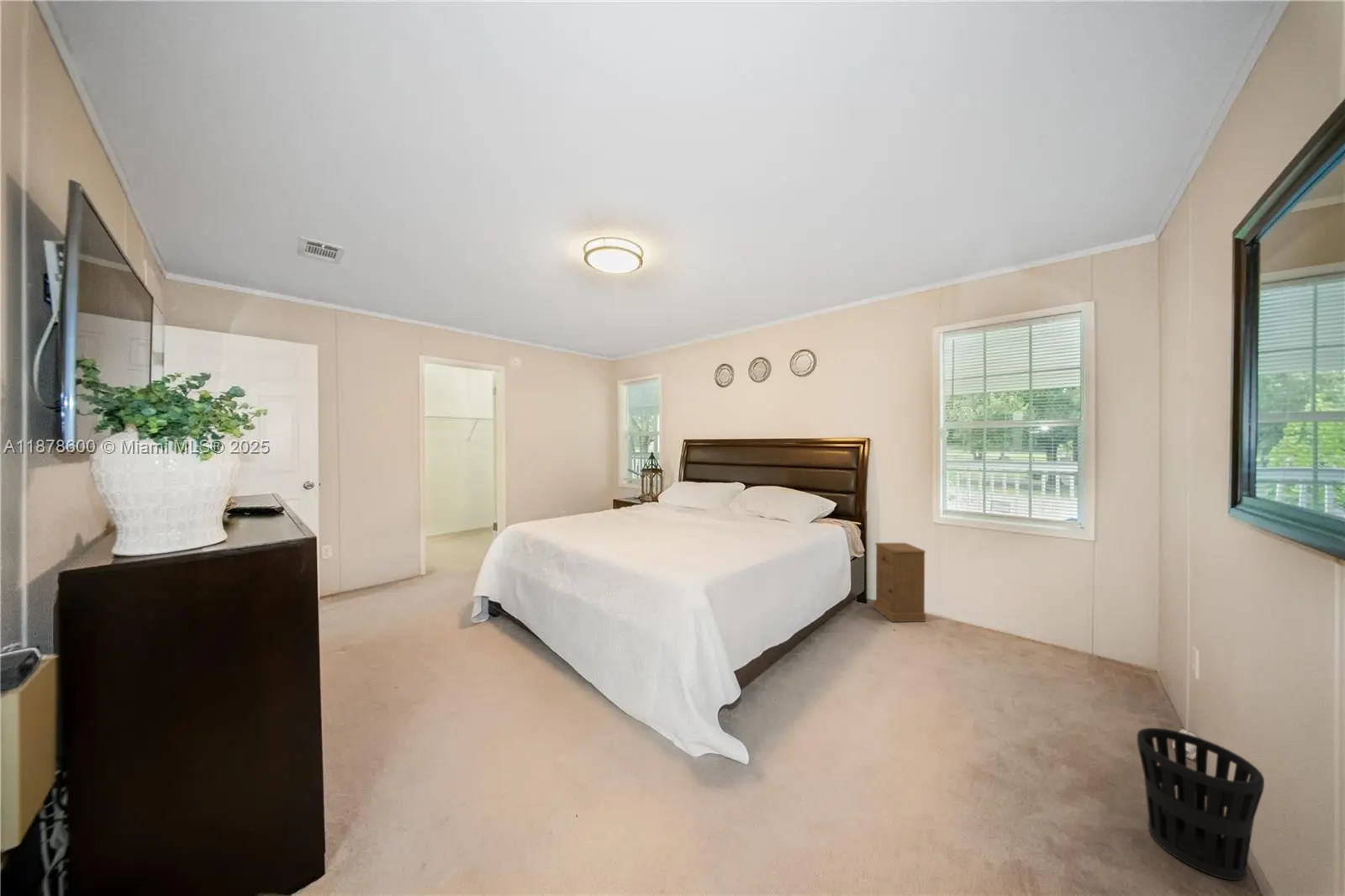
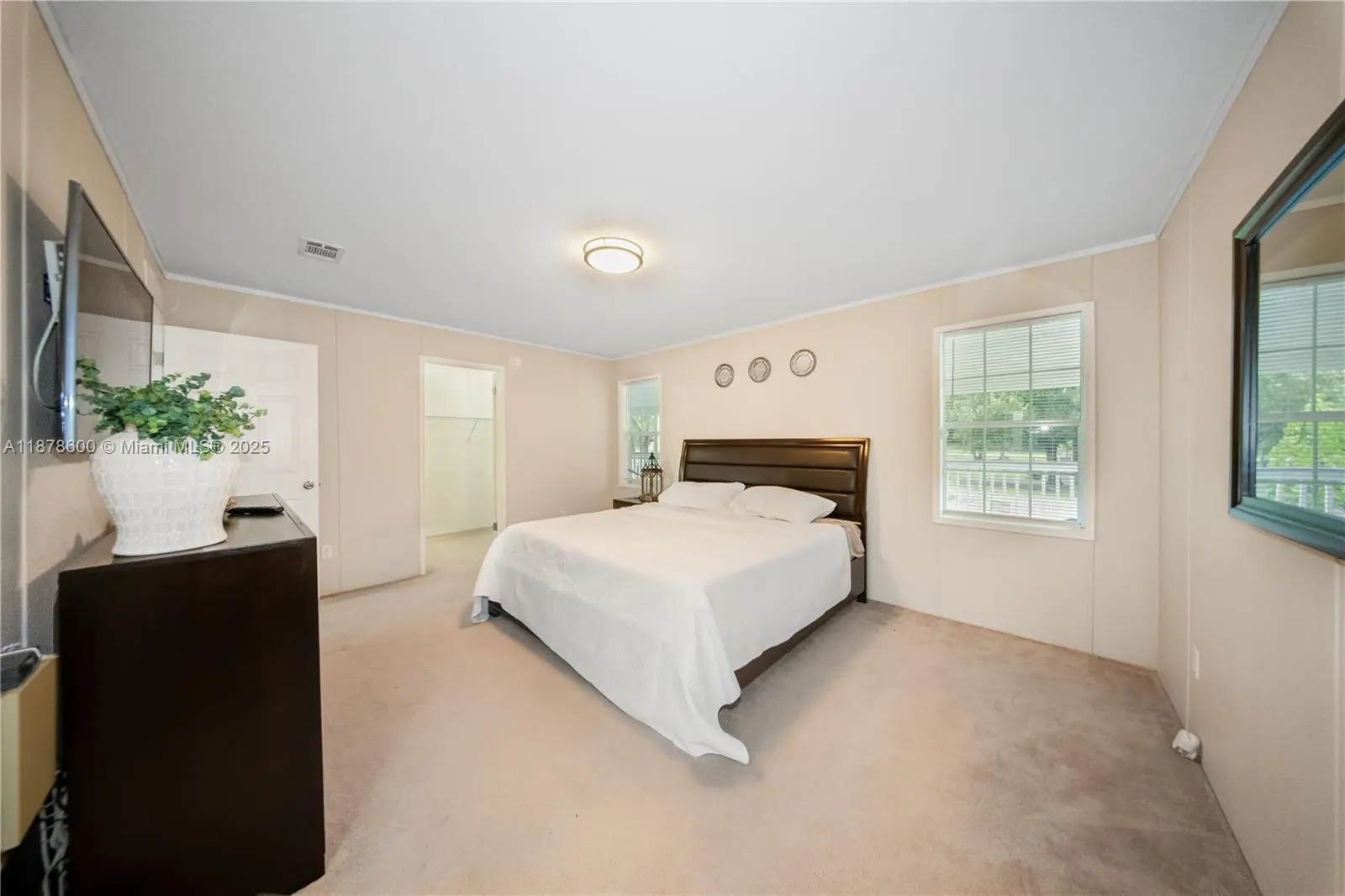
- nightstand (898, 580)
- wastebasket (1195, 801)
